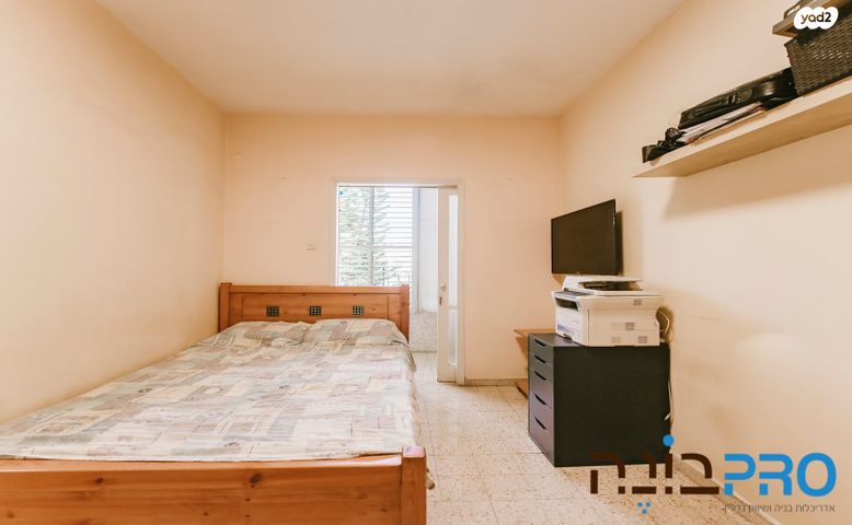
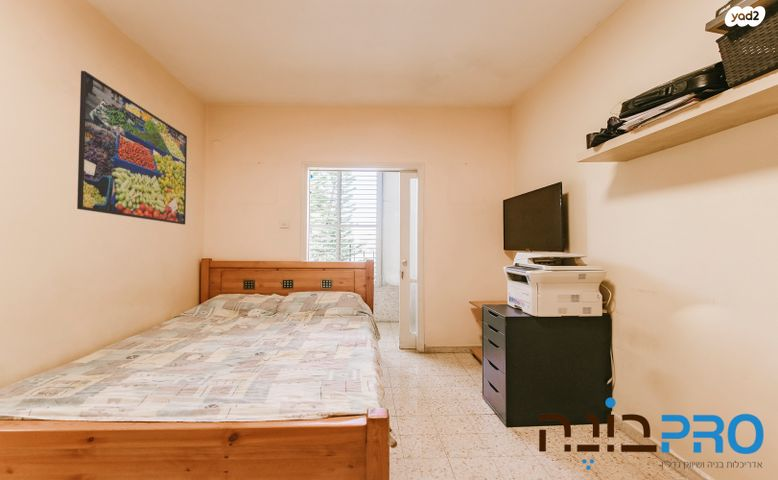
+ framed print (144, 164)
